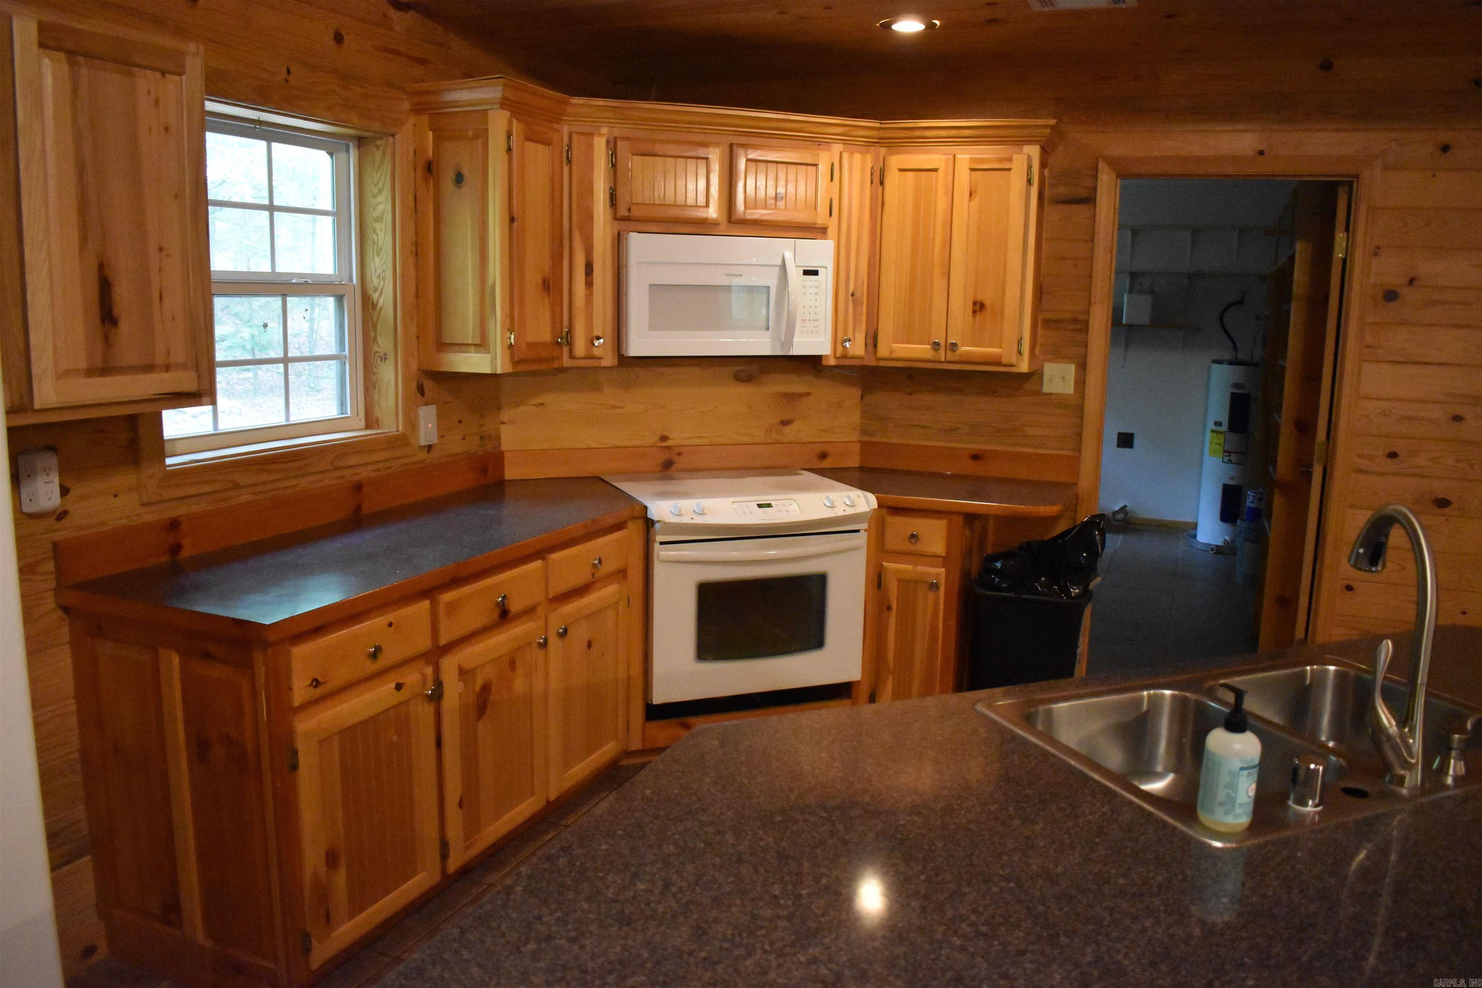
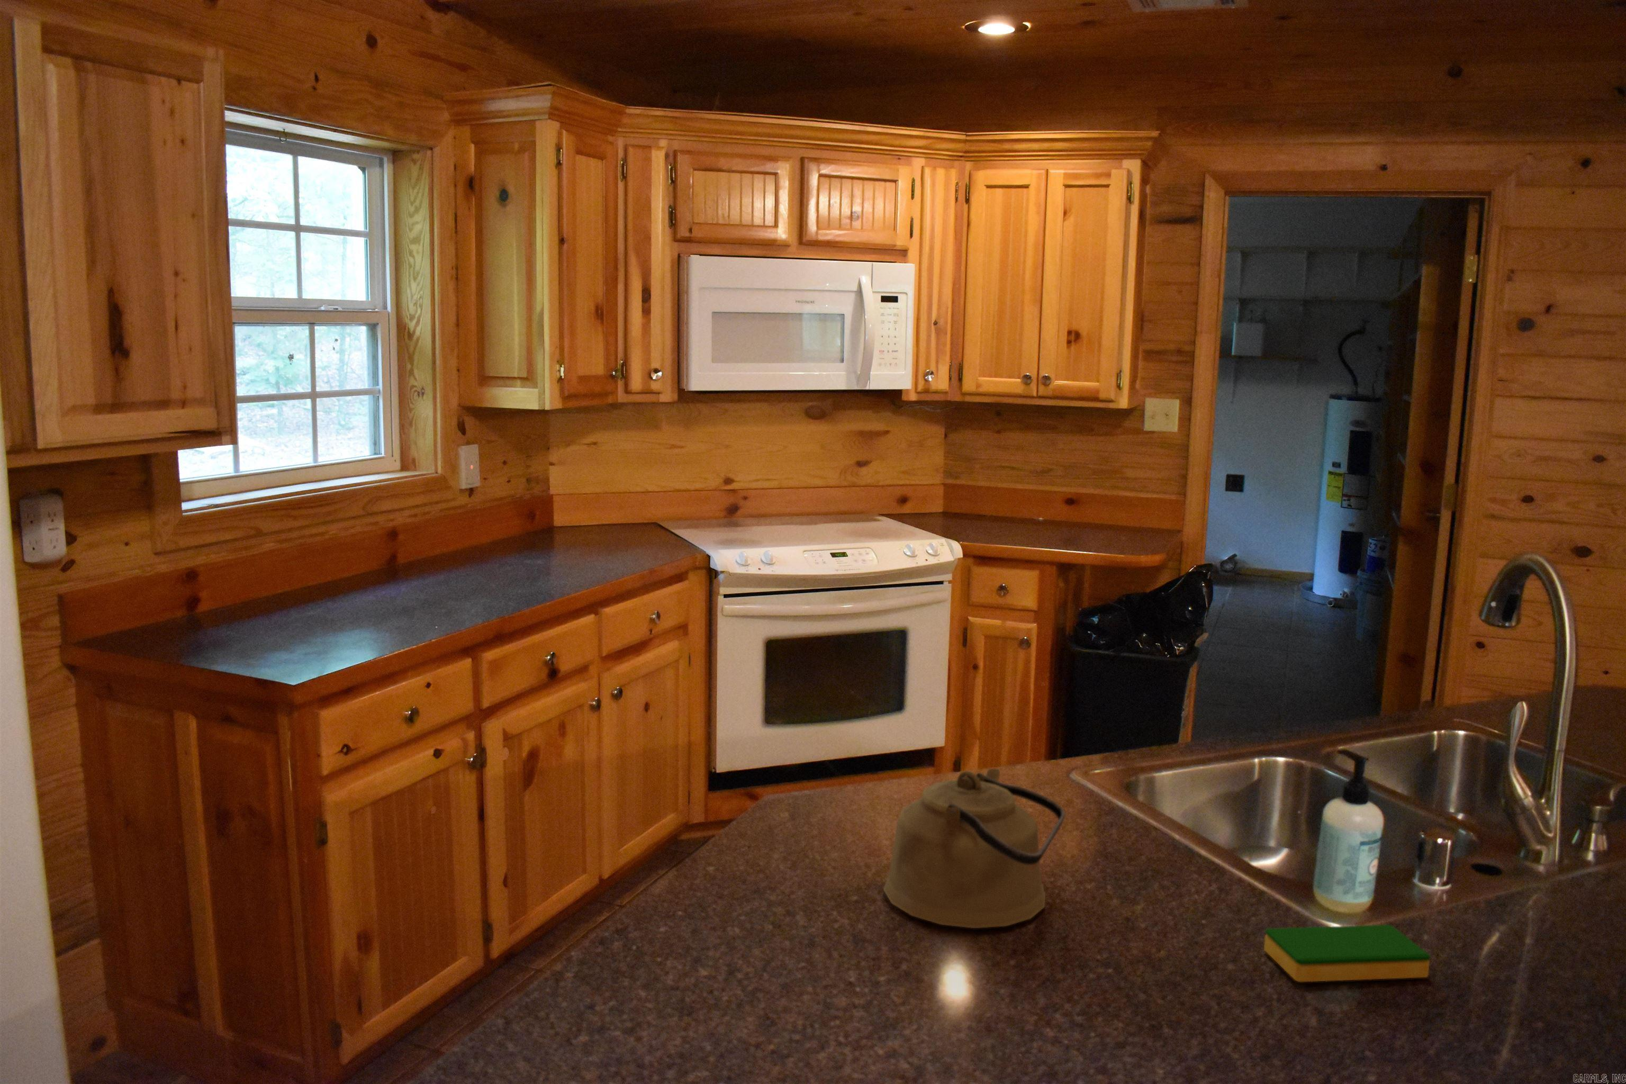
+ dish sponge (1345, 952)
+ kettle (974, 828)
